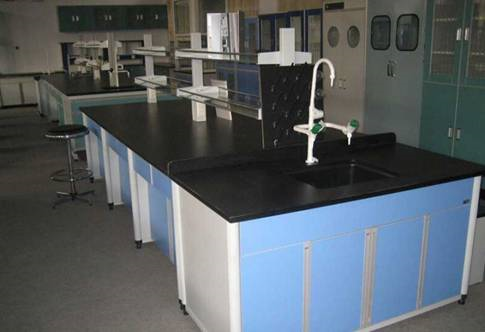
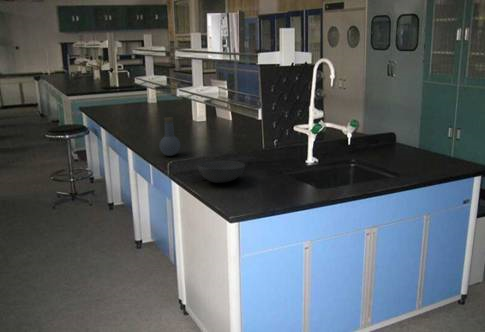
+ bowl (221, 172)
+ flask (169, 136)
